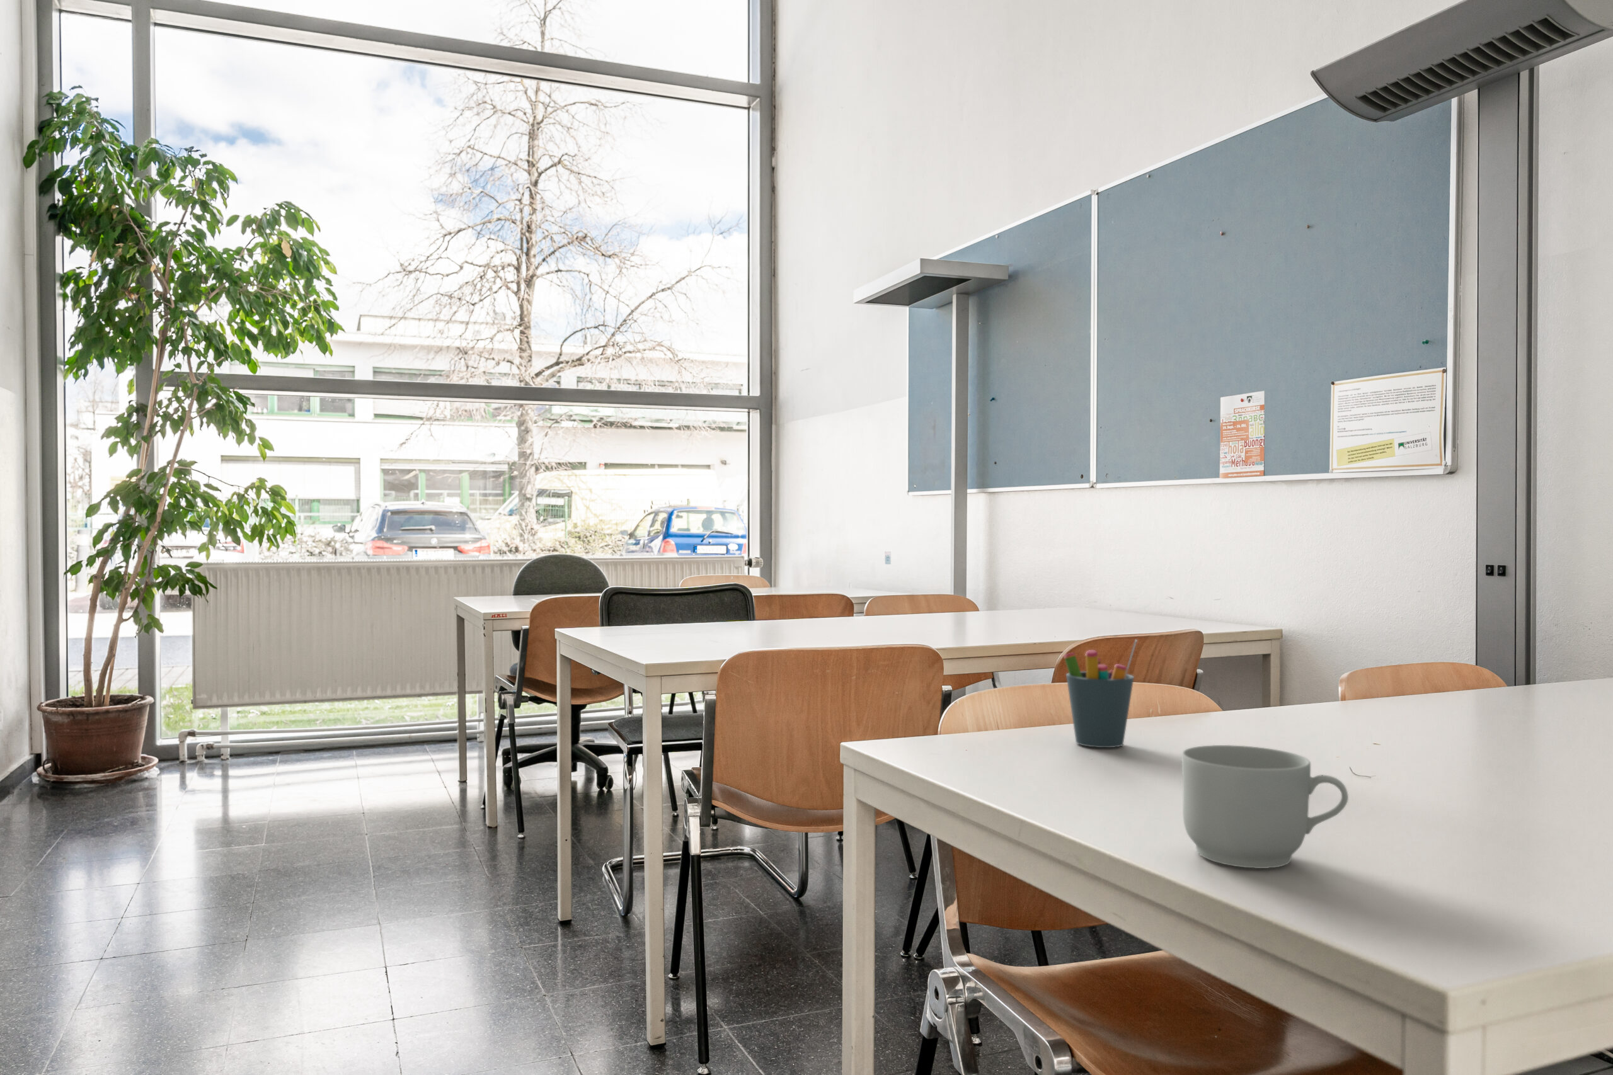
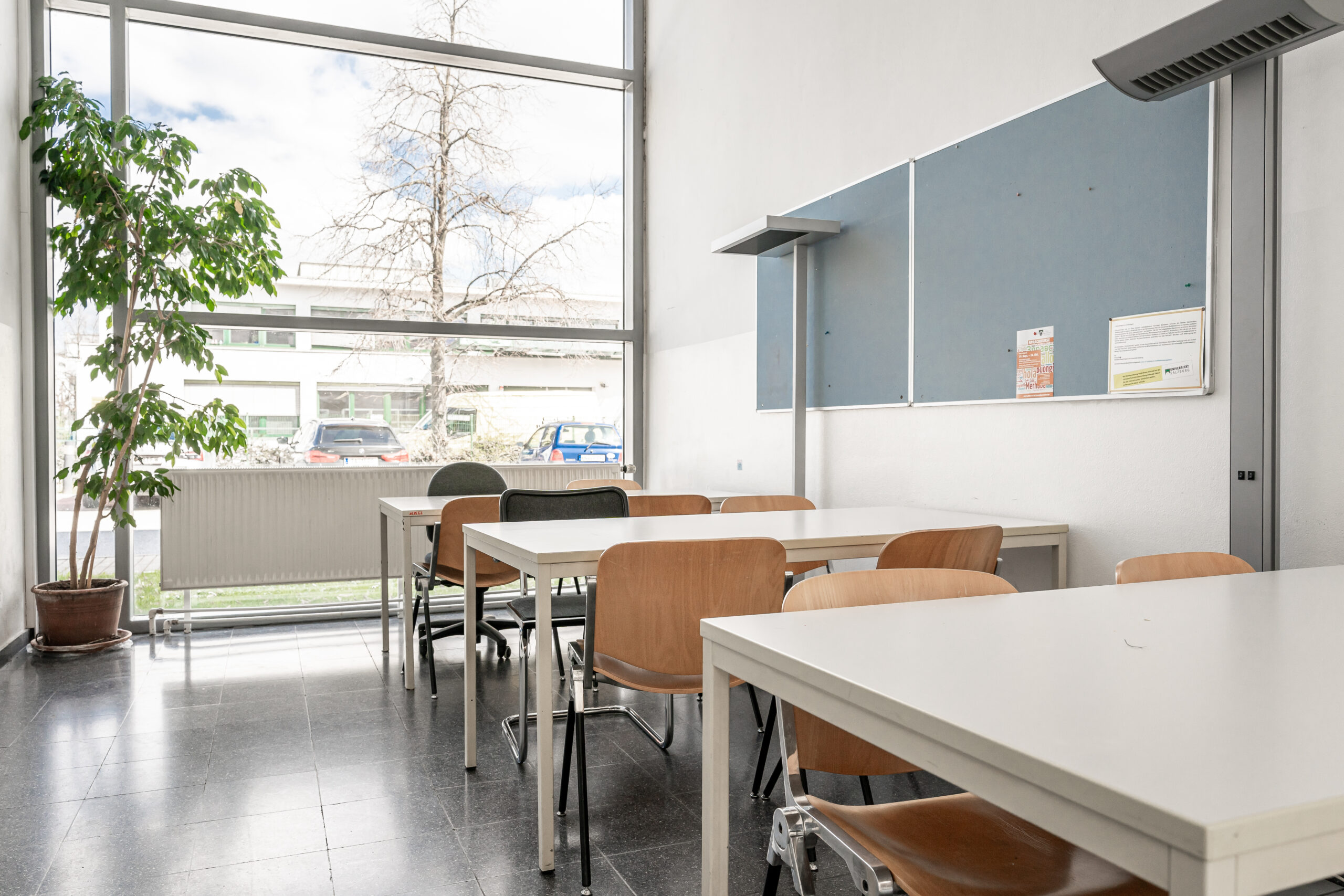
- pen holder (1099, 691)
- mug (1263, 807)
